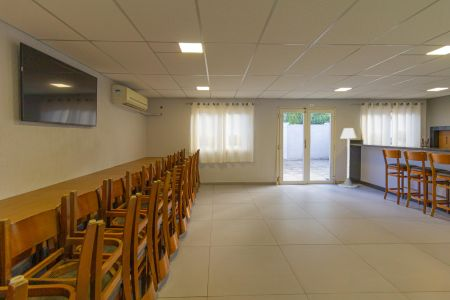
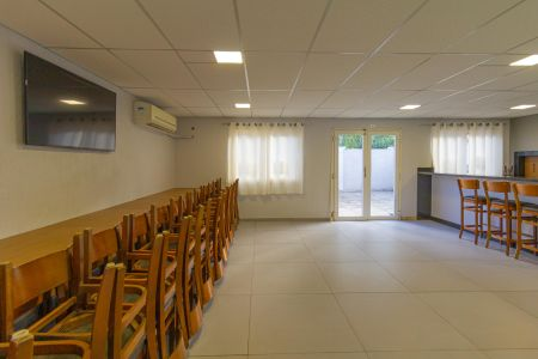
- floor lamp (348, 157)
